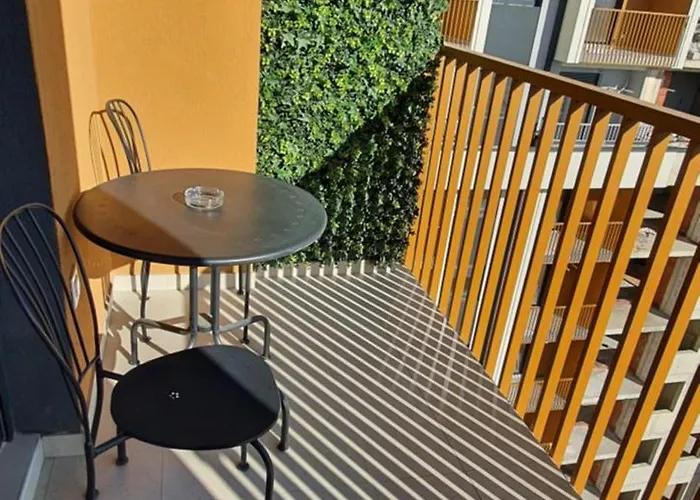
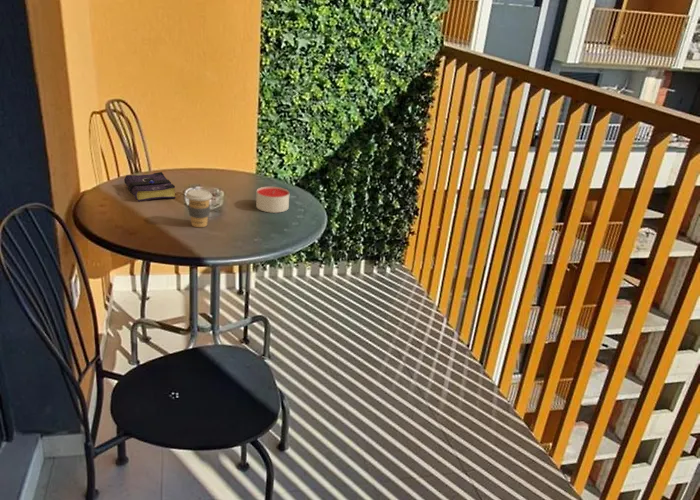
+ candle (272, 198)
+ coffee cup (199, 208)
+ book (149, 186)
